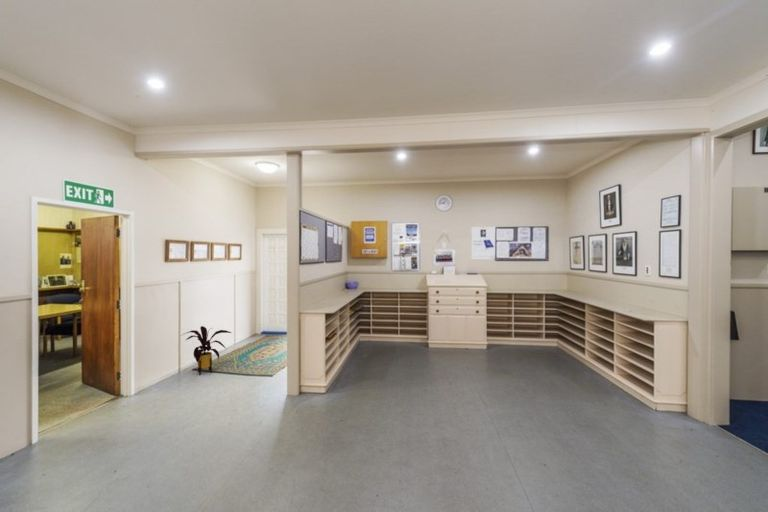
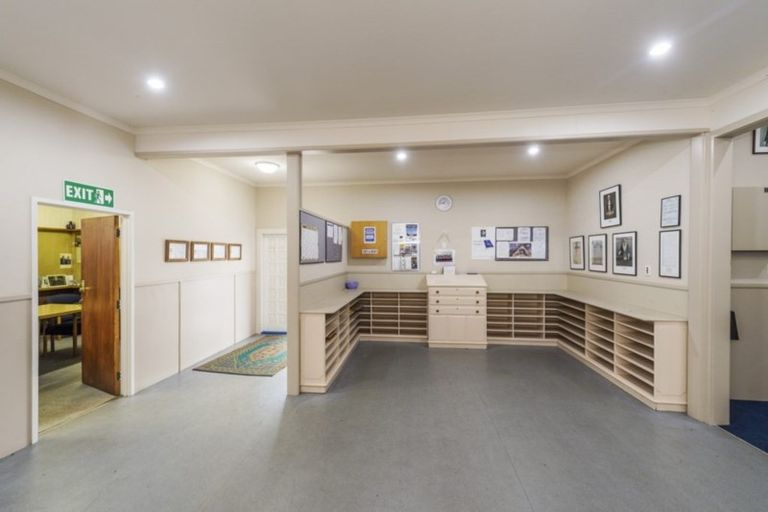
- house plant (202, 350)
